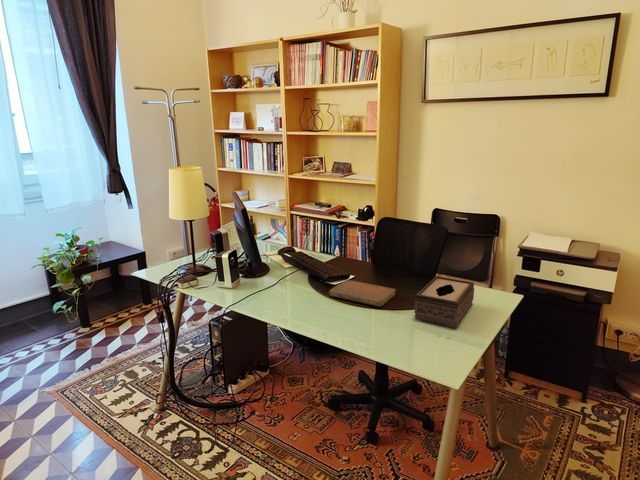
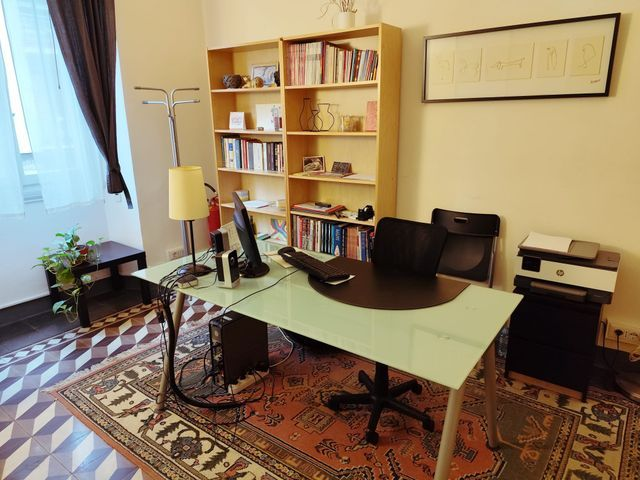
- tissue box (445, 300)
- notebook (362, 292)
